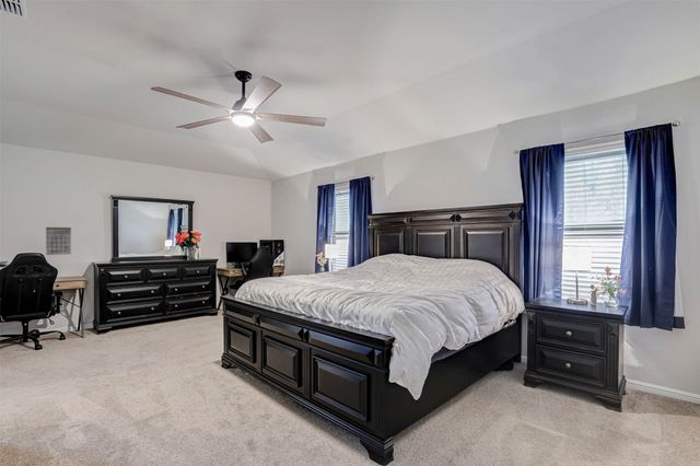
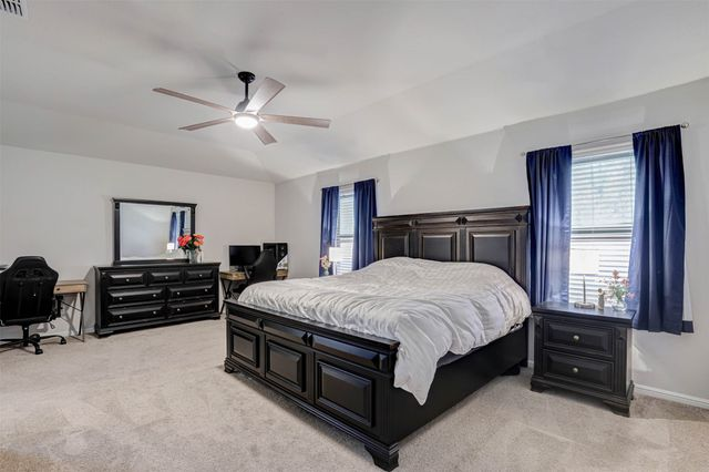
- calendar (58, 237)
